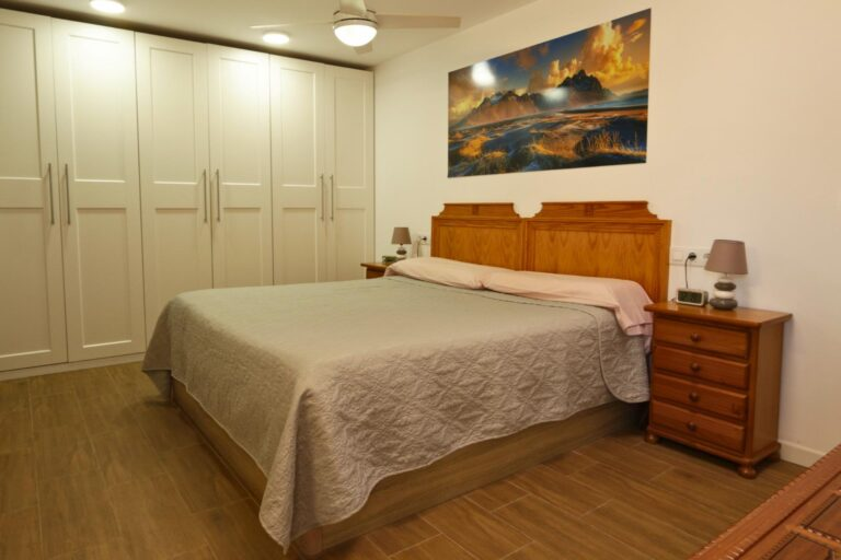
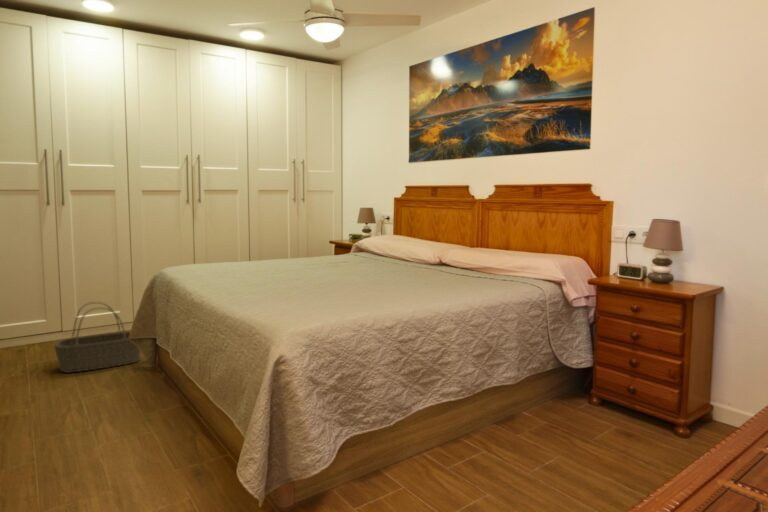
+ basket (100, 334)
